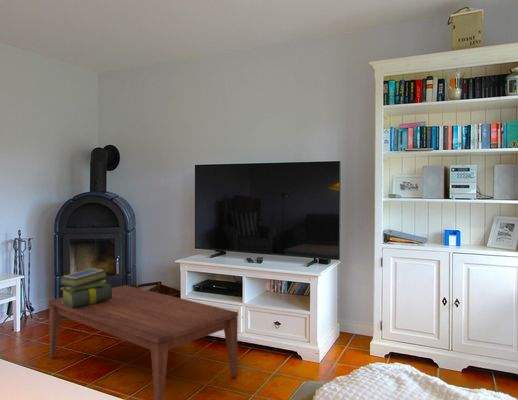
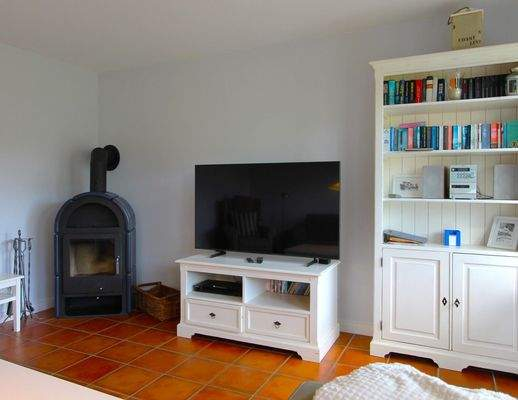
- coffee table (138, 336)
- stack of books (85, 286)
